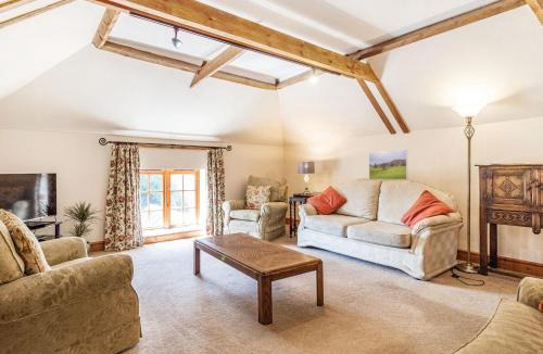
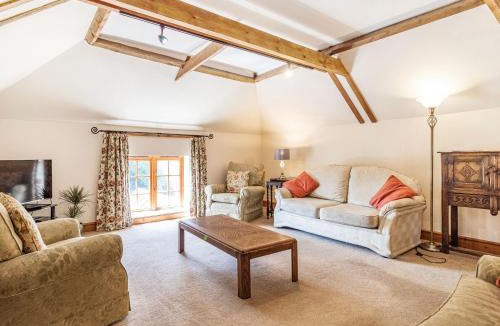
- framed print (387, 165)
